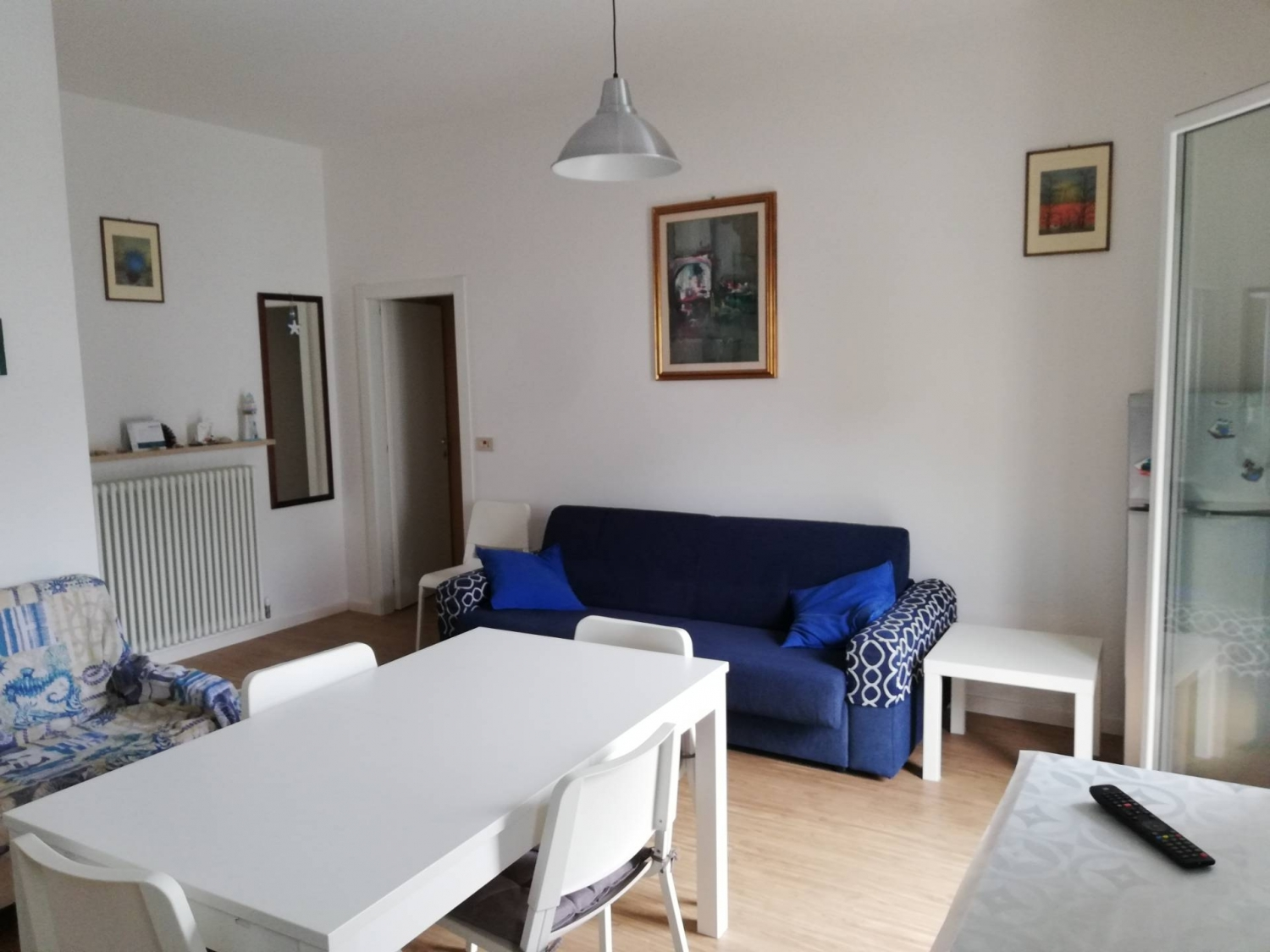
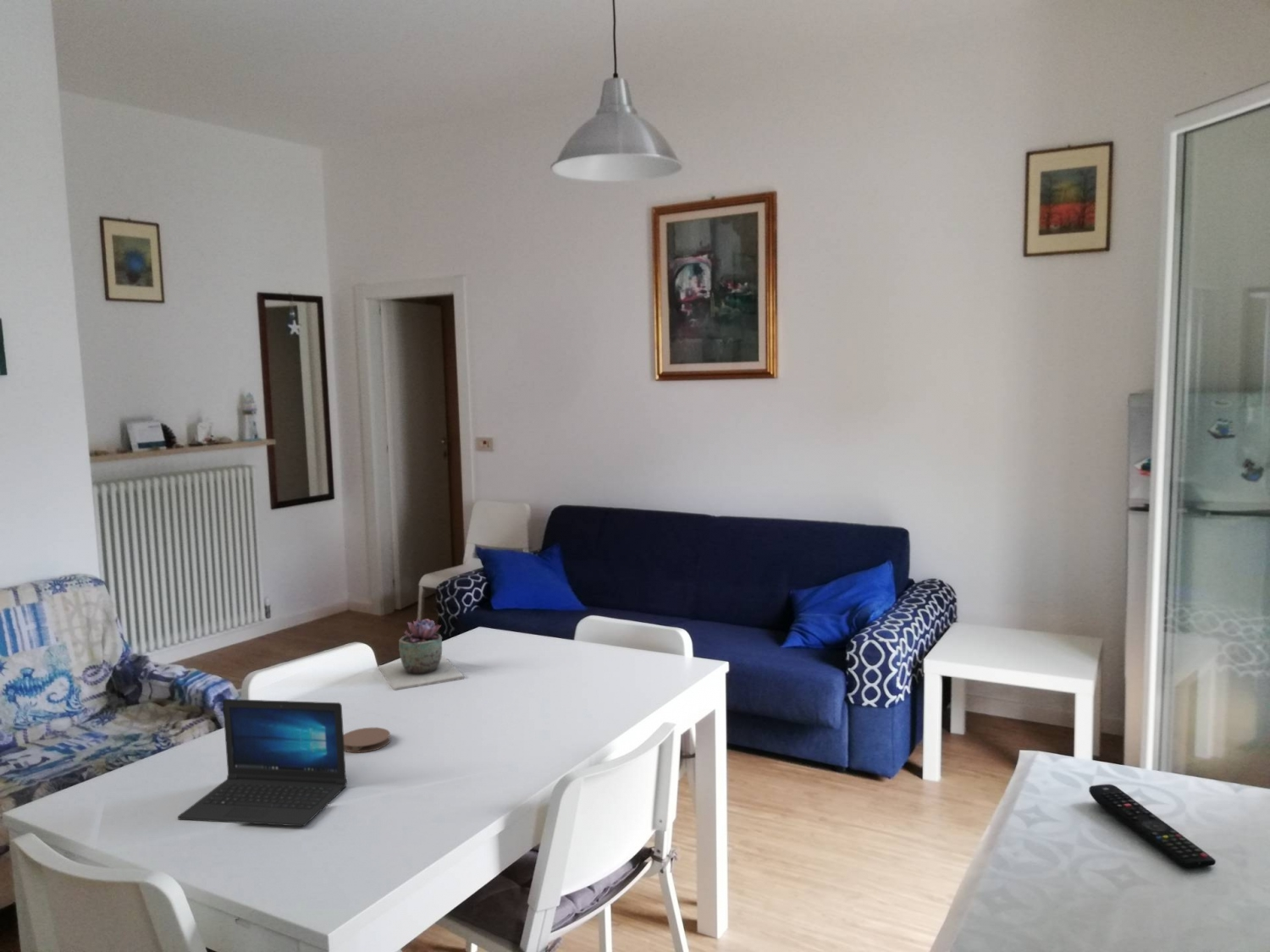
+ succulent plant (418, 647)
+ laptop (262, 759)
+ coaster (365, 740)
